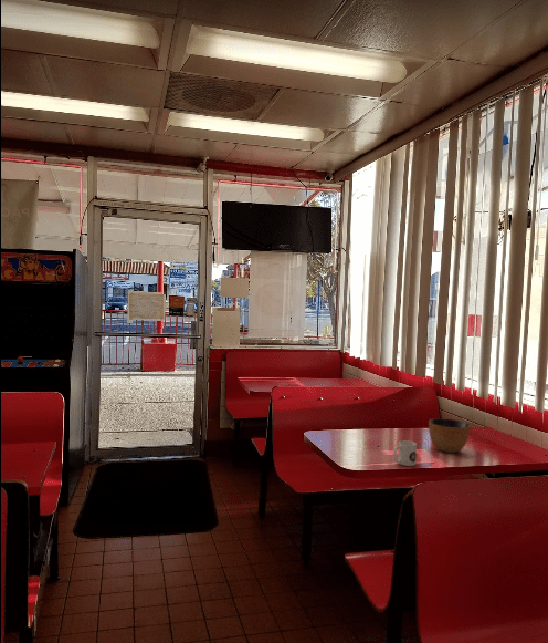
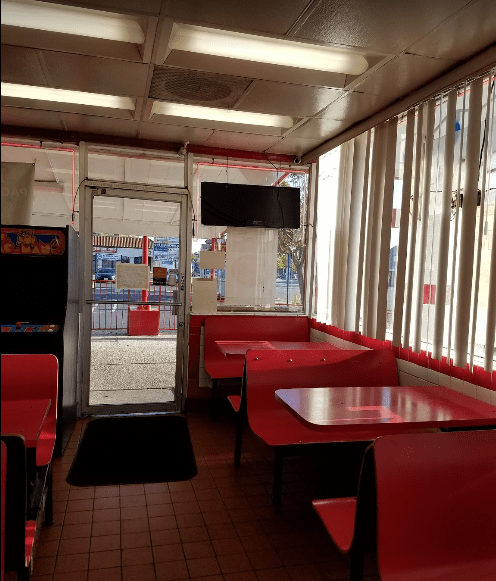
- mug (403, 453)
- bowl (449, 436)
